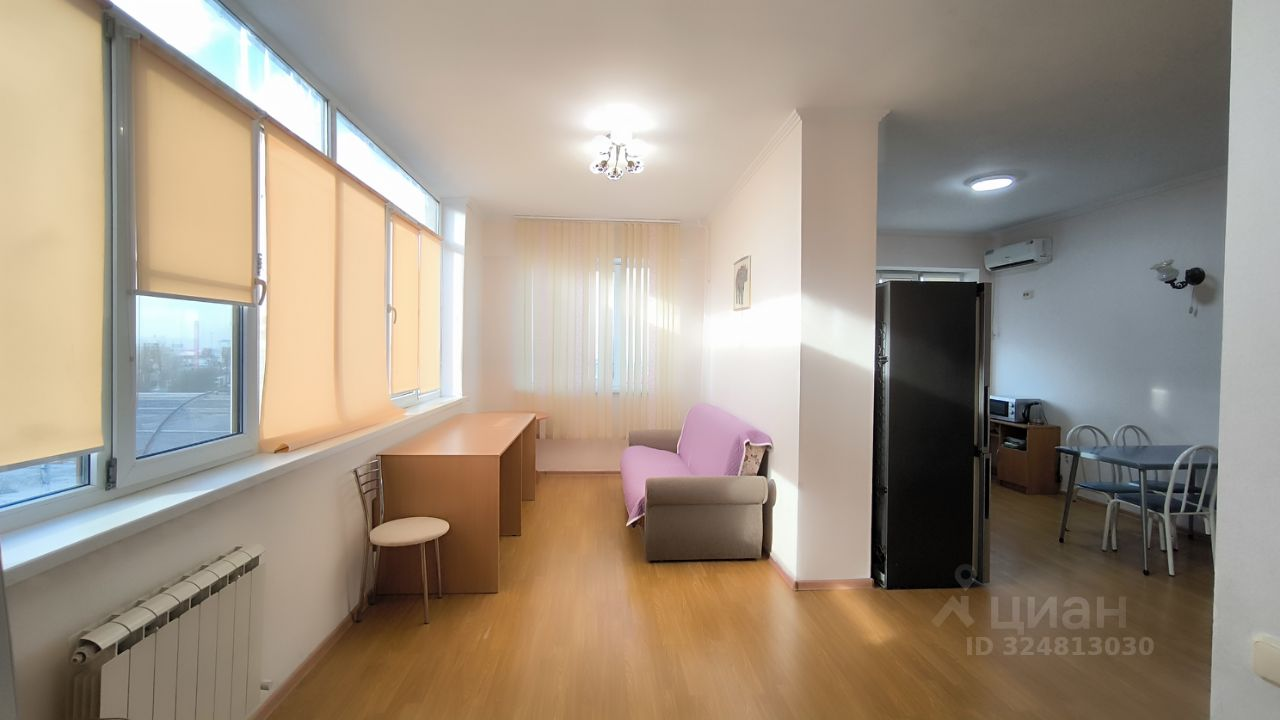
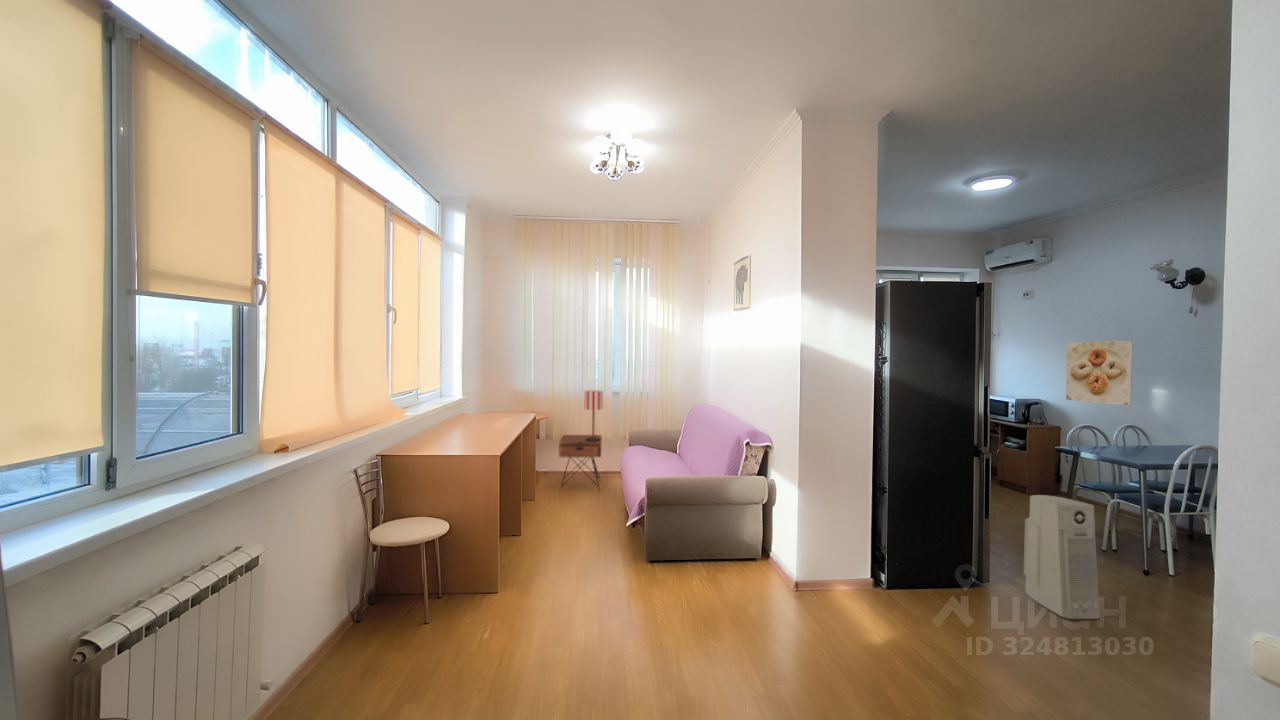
+ nightstand (580, 462)
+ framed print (1097, 372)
+ table lamp (593, 415)
+ air purifier (1058, 551)
